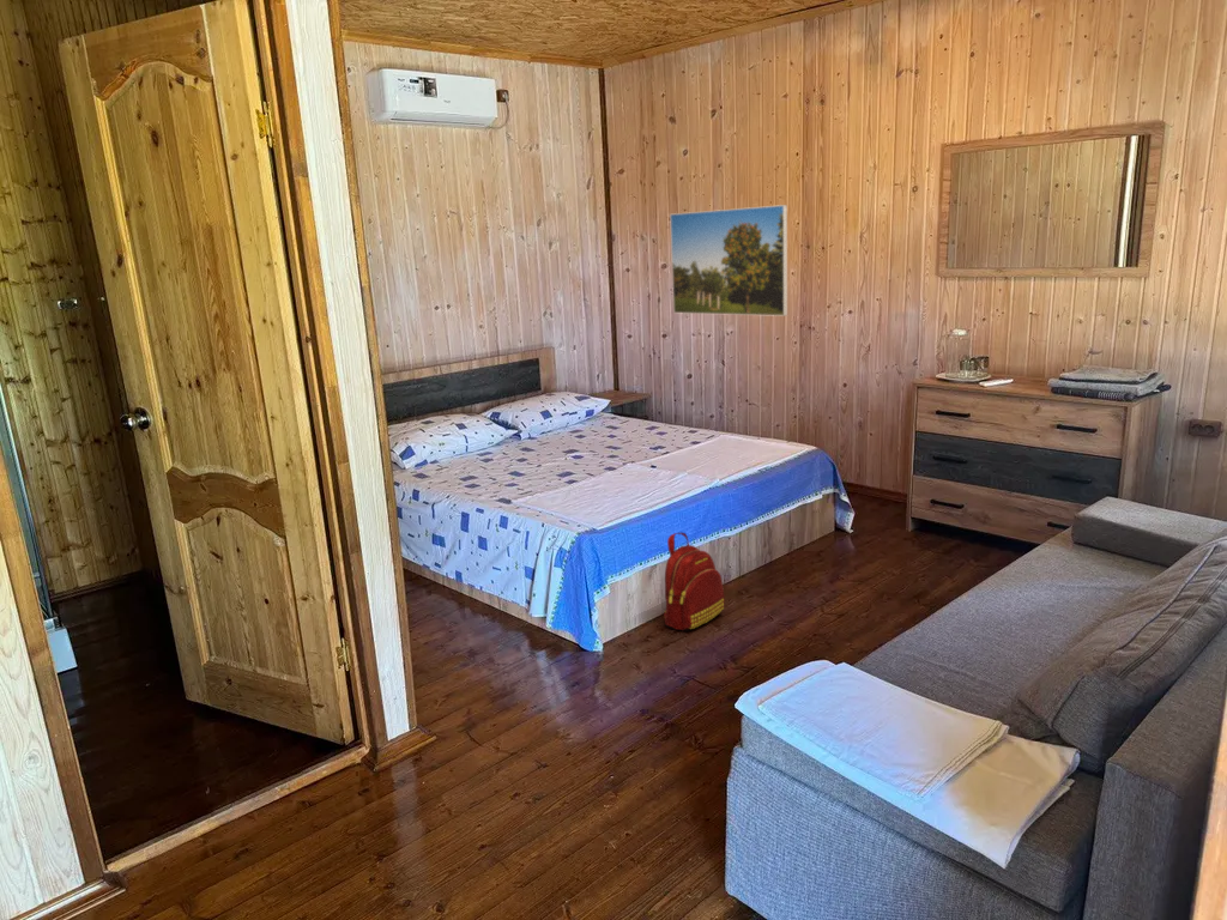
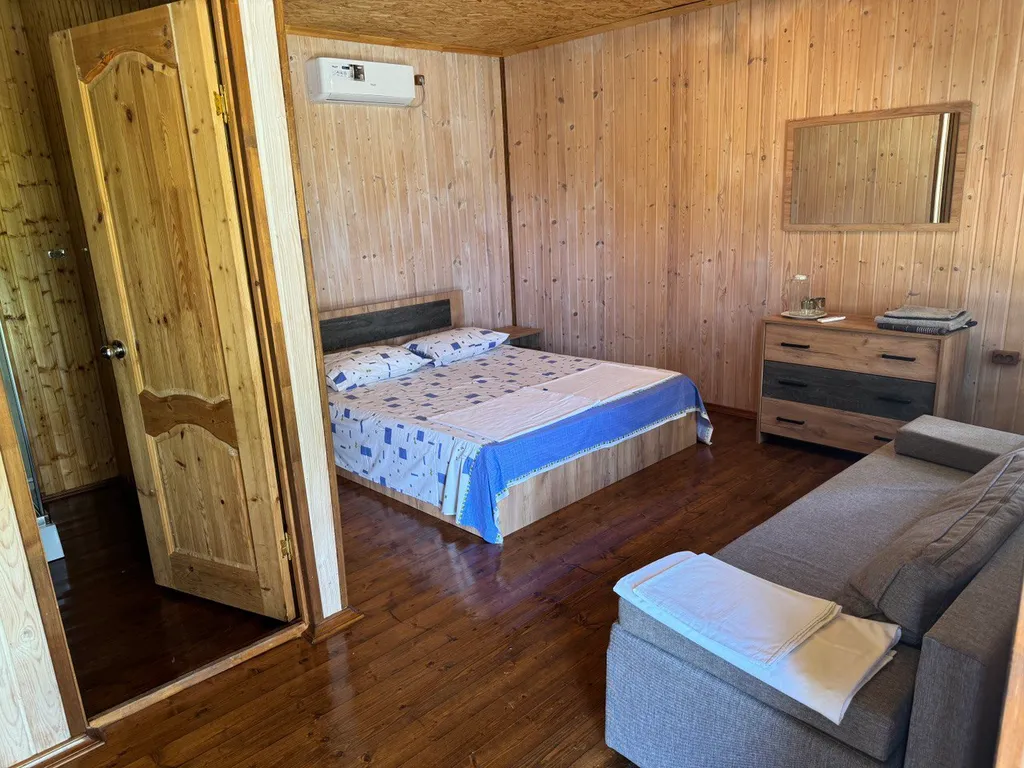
- backpack (690, 577)
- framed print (726, 262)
